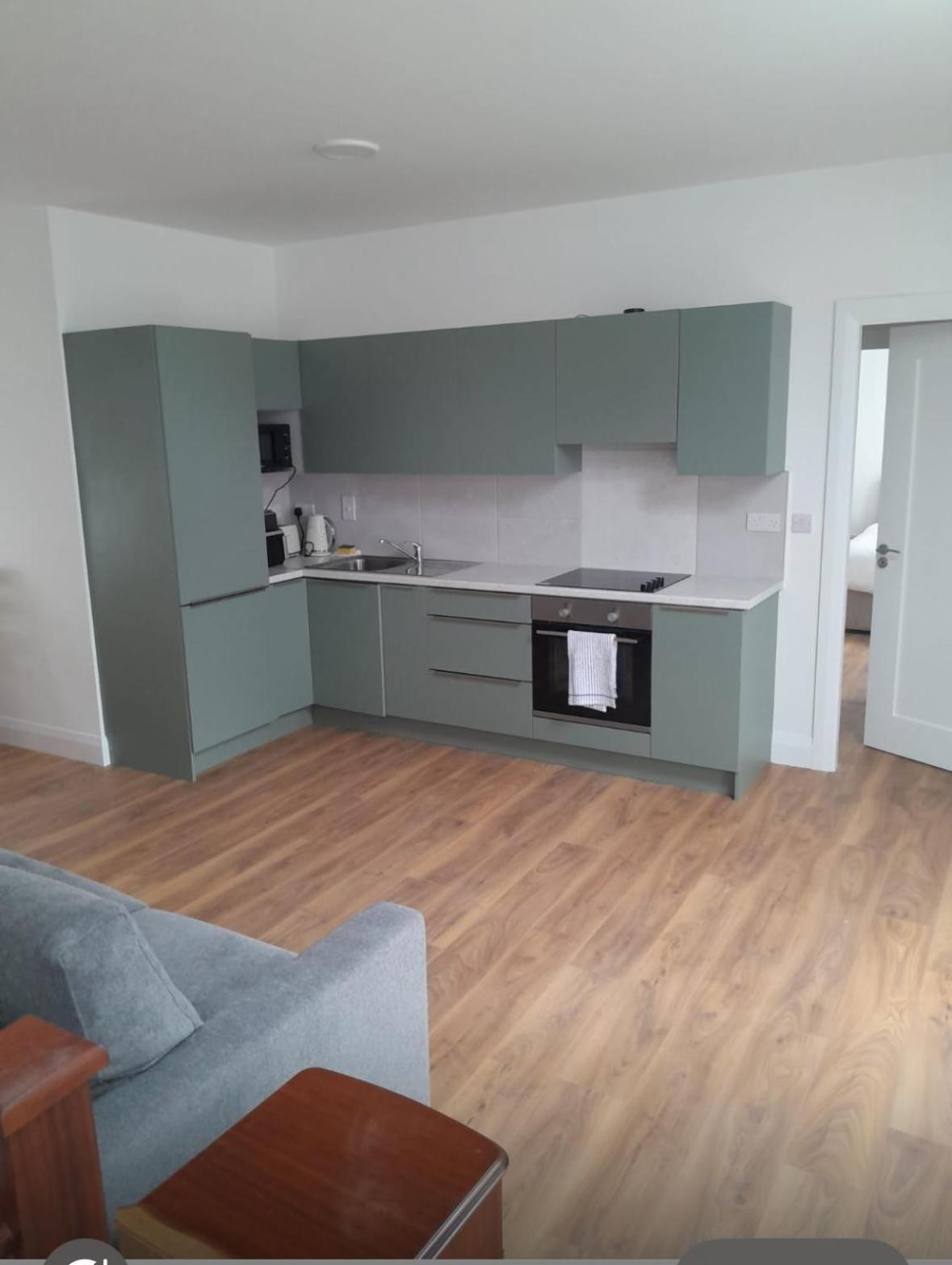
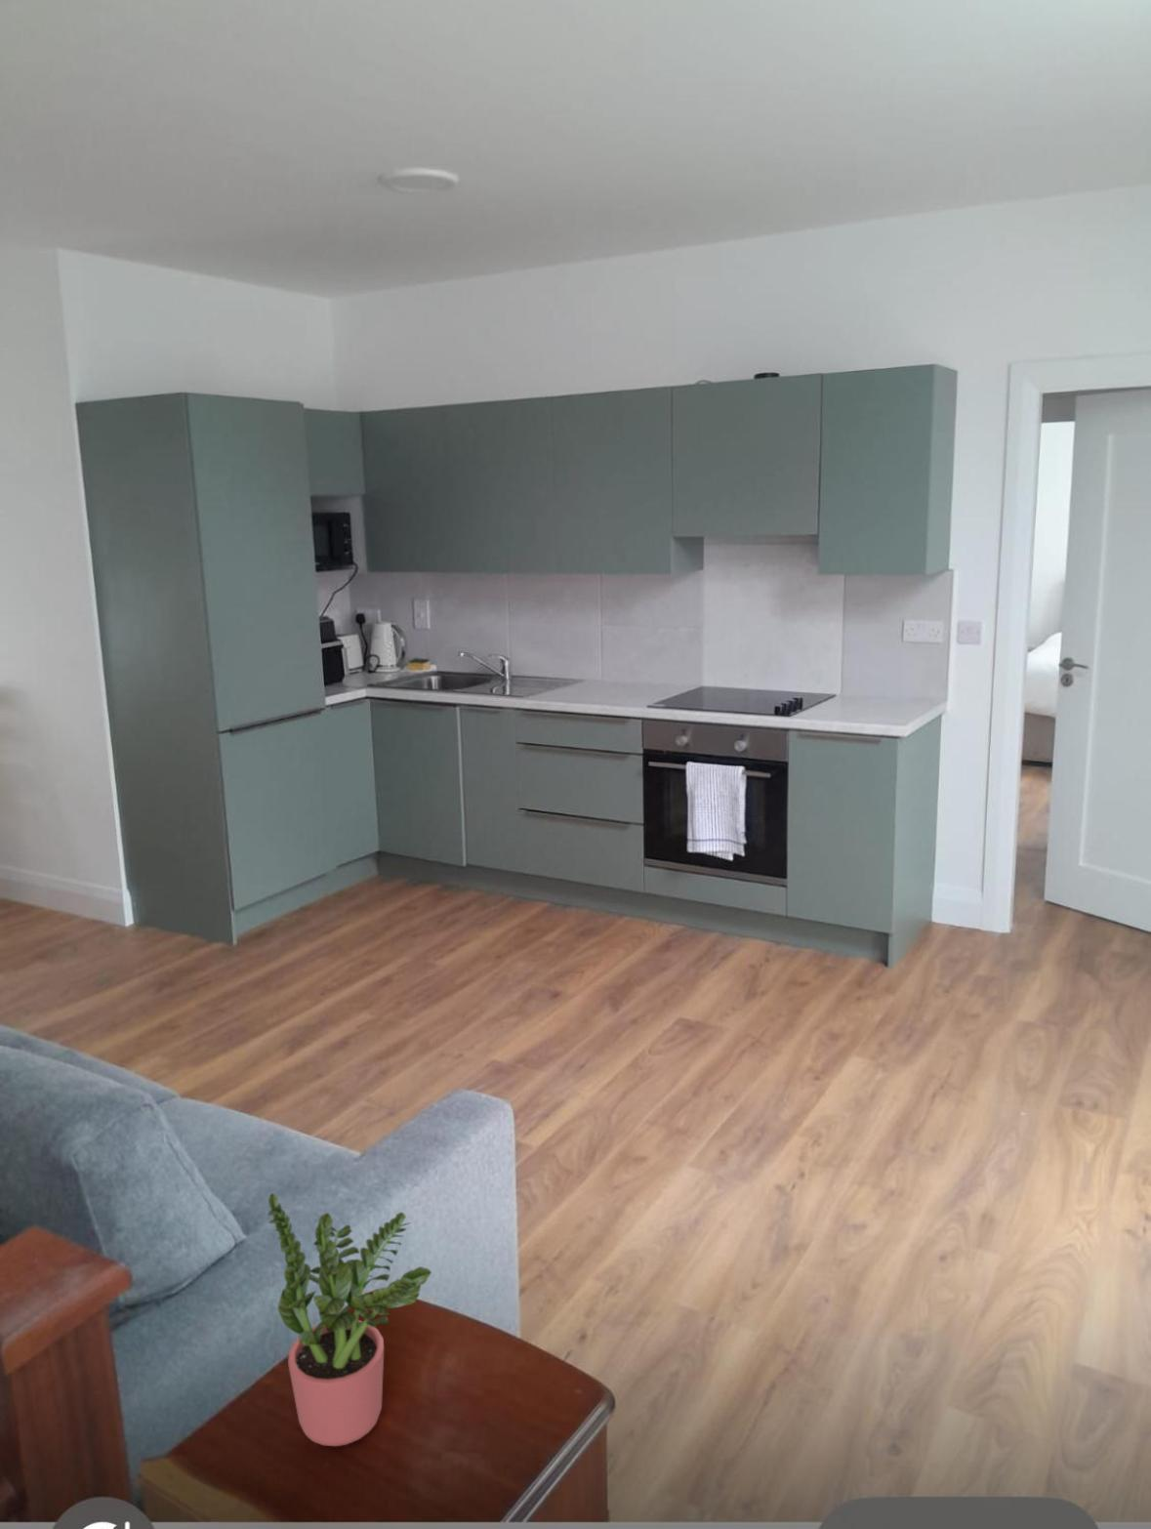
+ potted plant (363, 1287)
